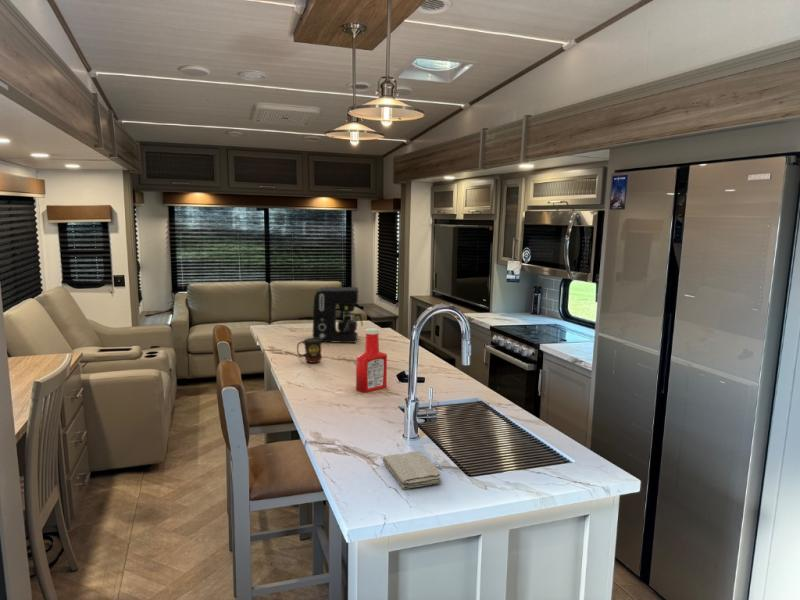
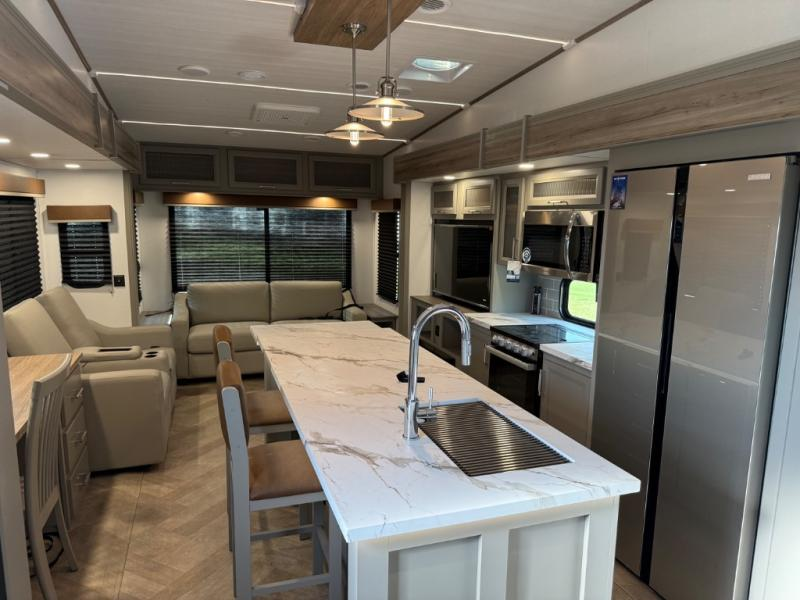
- washcloth (411, 467)
- coffee maker (340, 314)
- soap bottle (371, 358)
- mug (309, 350)
